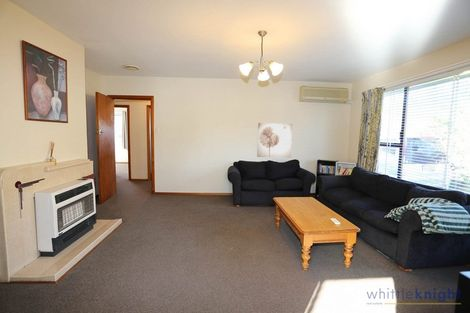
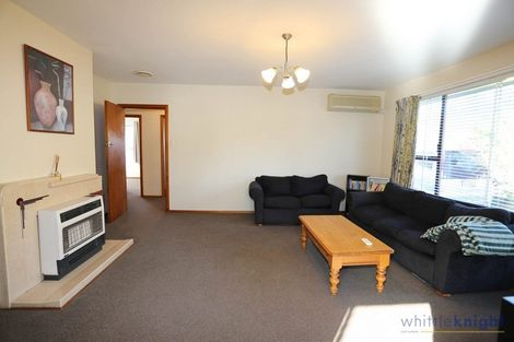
- wall art (274, 140)
